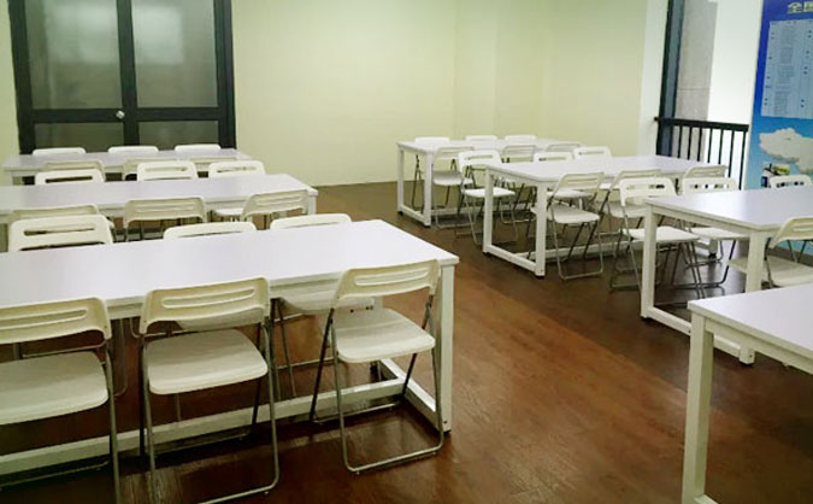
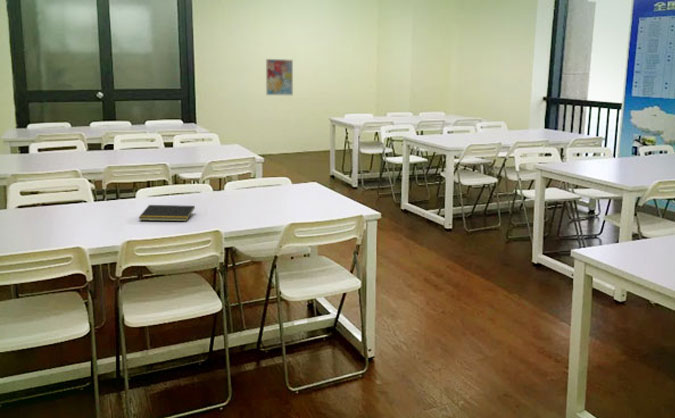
+ wall art (279, 77)
+ notepad (167, 212)
